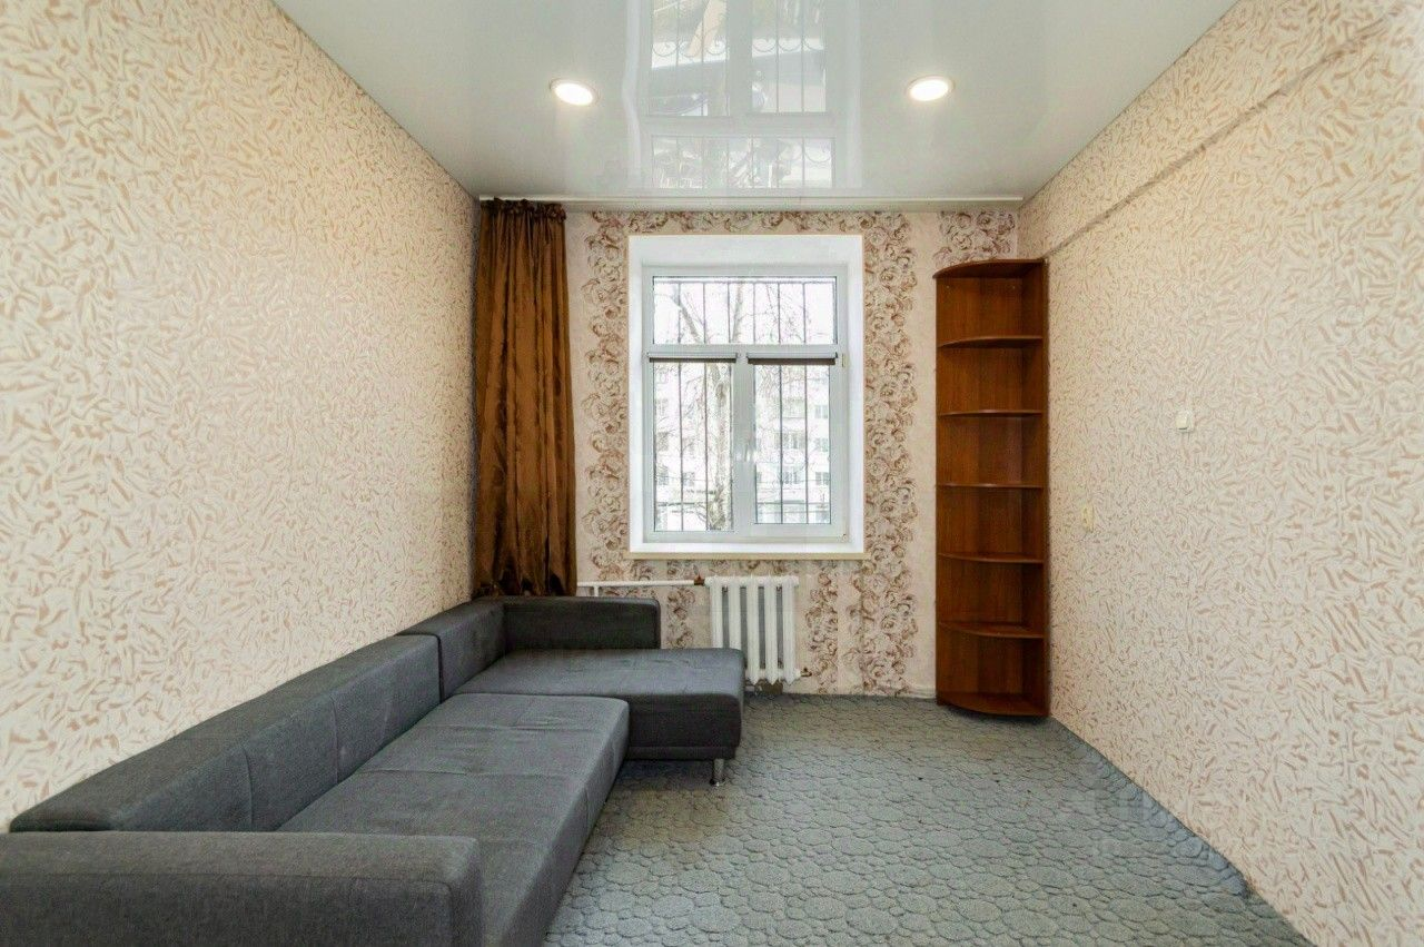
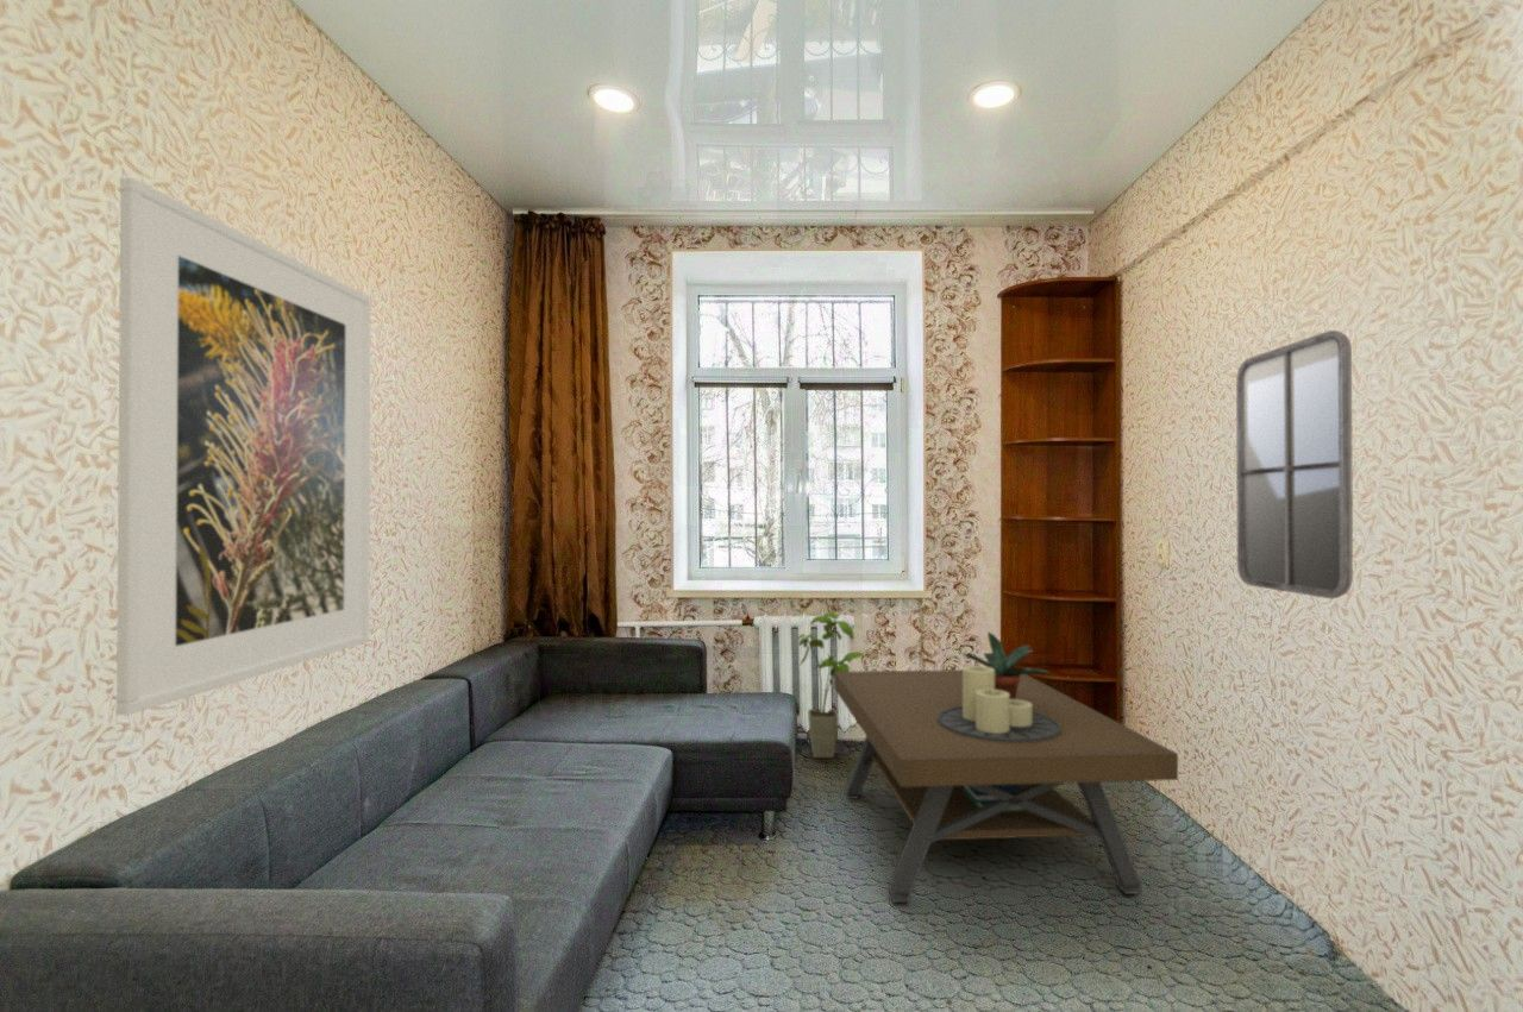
+ coffee table (971, 746)
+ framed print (271, 459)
+ home mirror (1289, 467)
+ house plant (832, 684)
+ potted plant (1002, 667)
